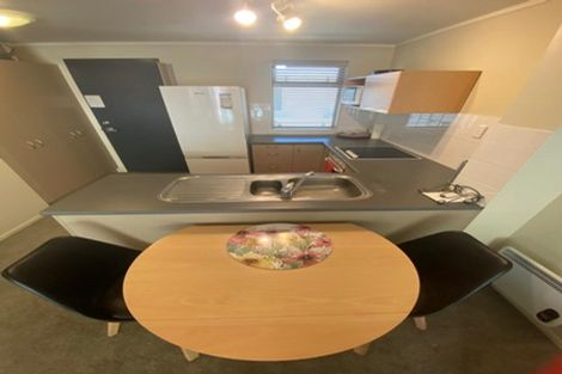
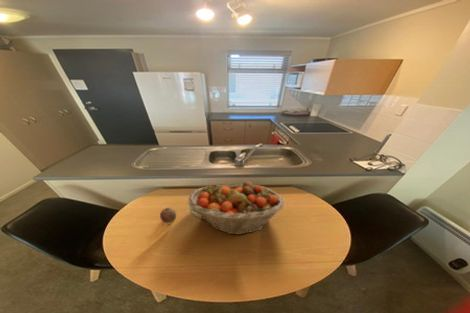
+ fruit basket (235, 202)
+ apple (168, 215)
